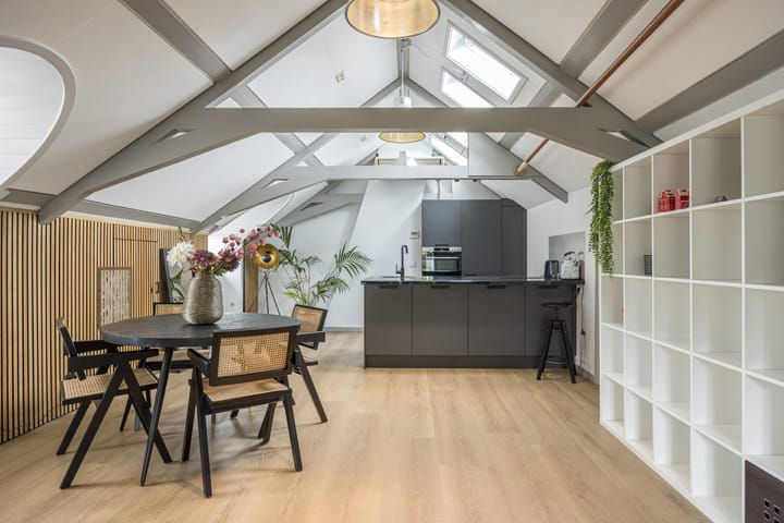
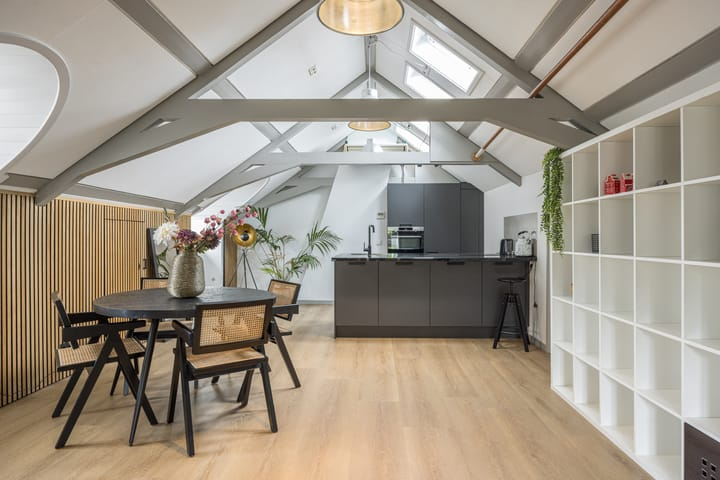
- wall art (113, 295)
